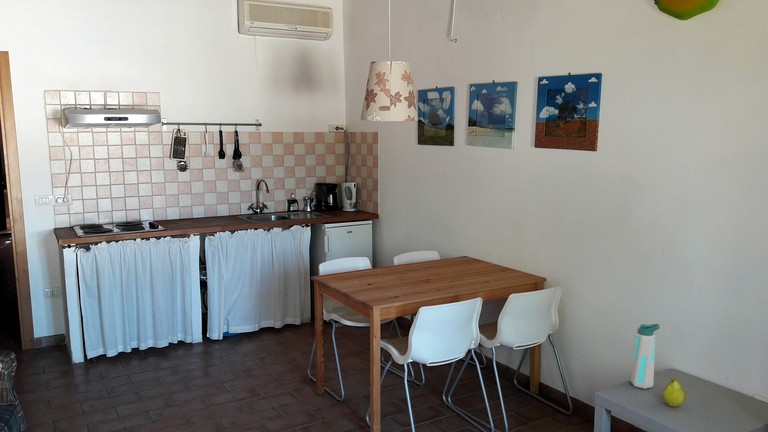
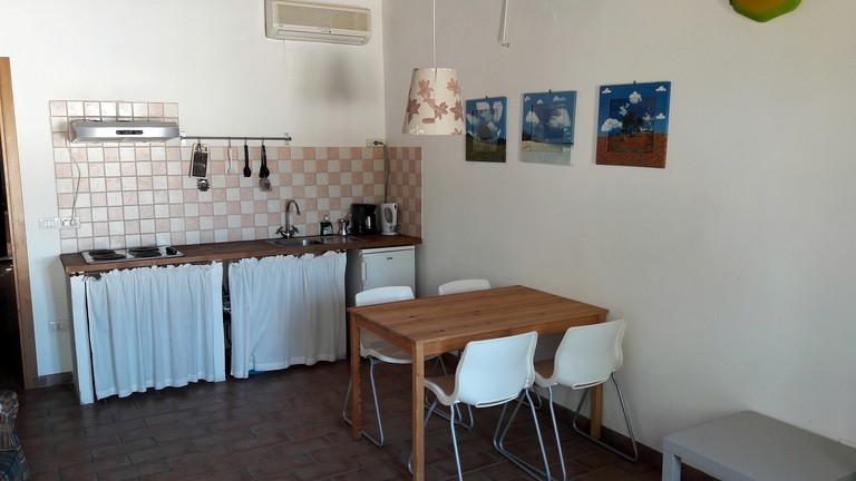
- water bottle (645, 355)
- fruit (674, 392)
